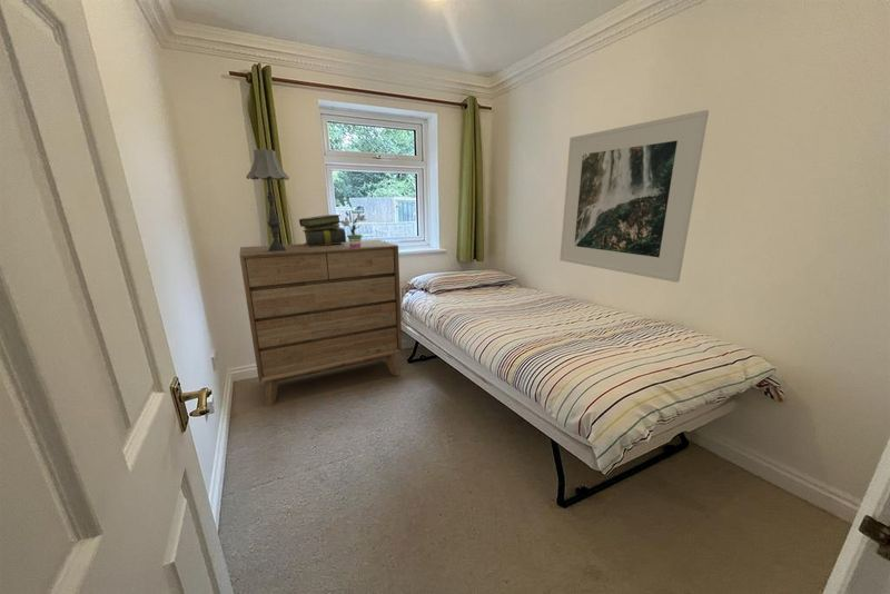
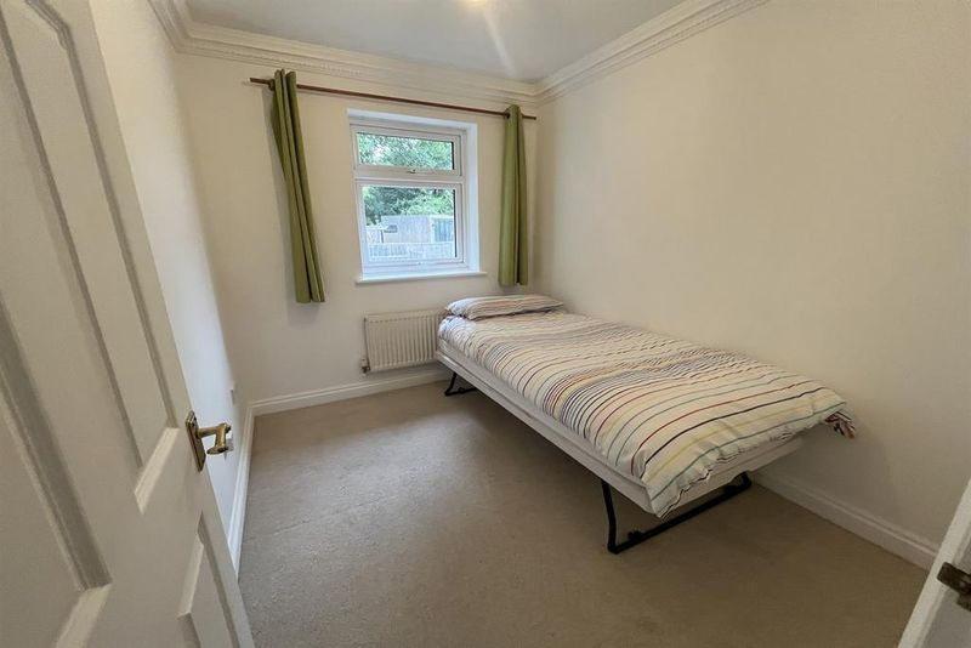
- stack of books (323, 229)
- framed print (617, 201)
- potted plant (353, 225)
- dresser (326, 315)
- table lamp (271, 201)
